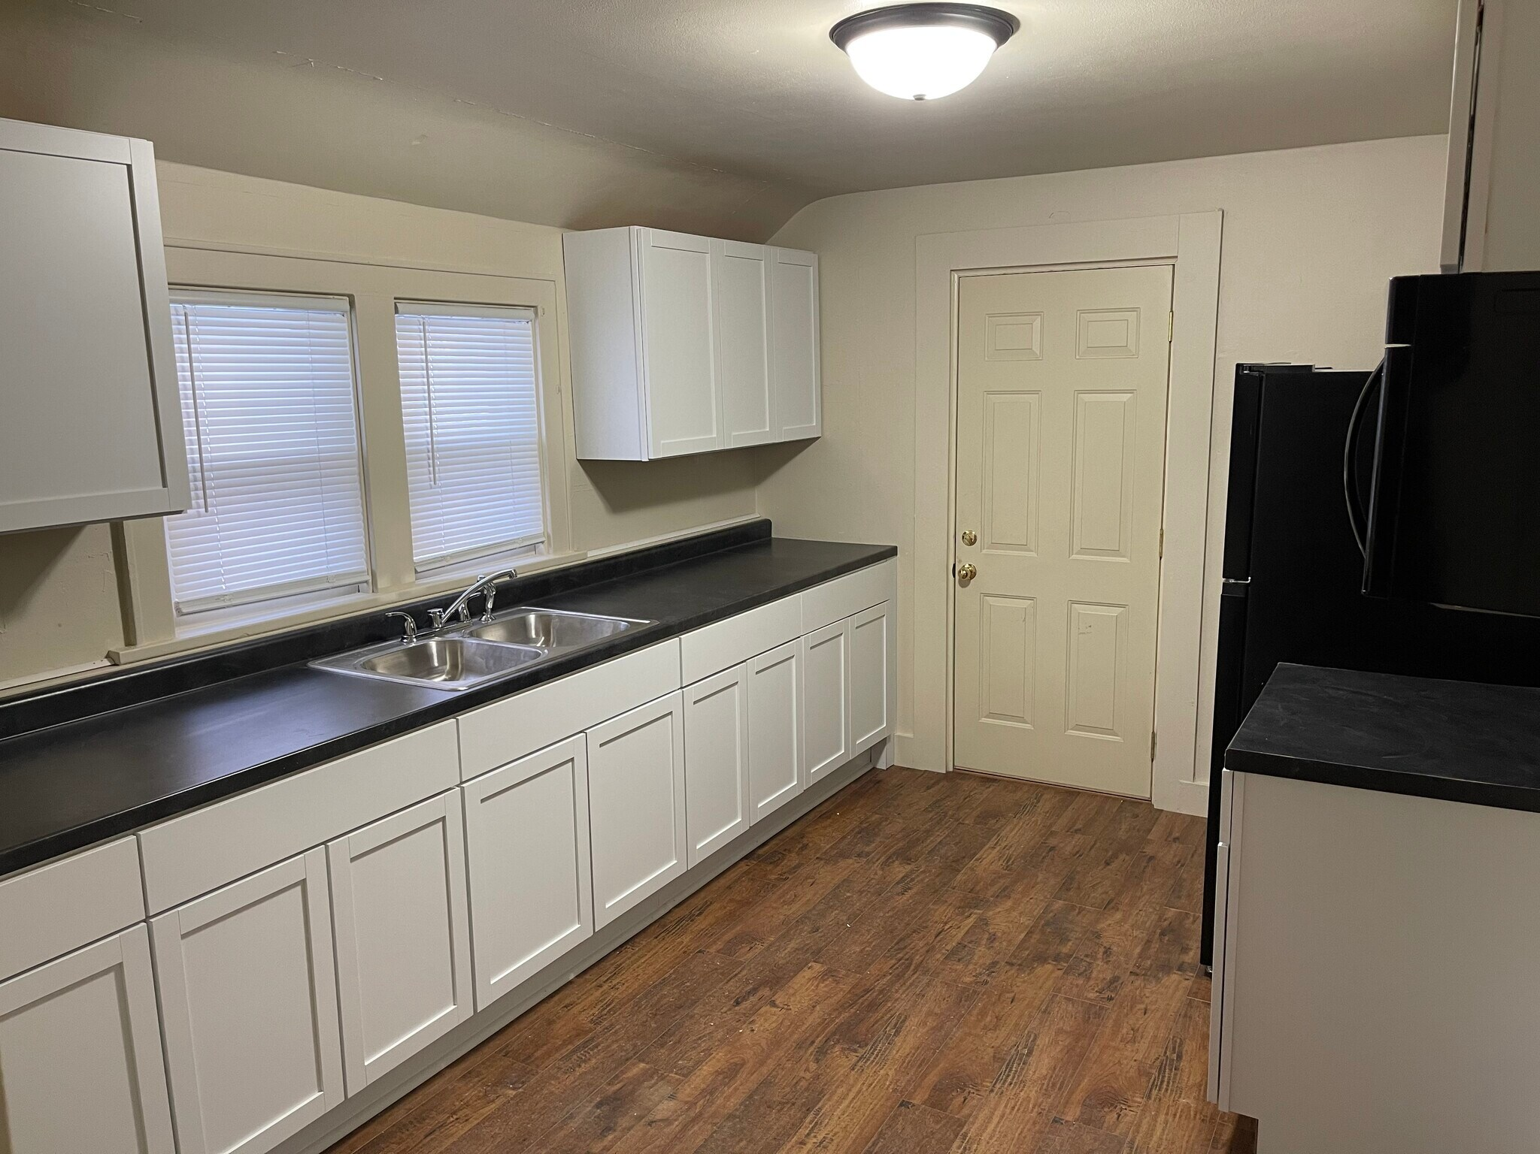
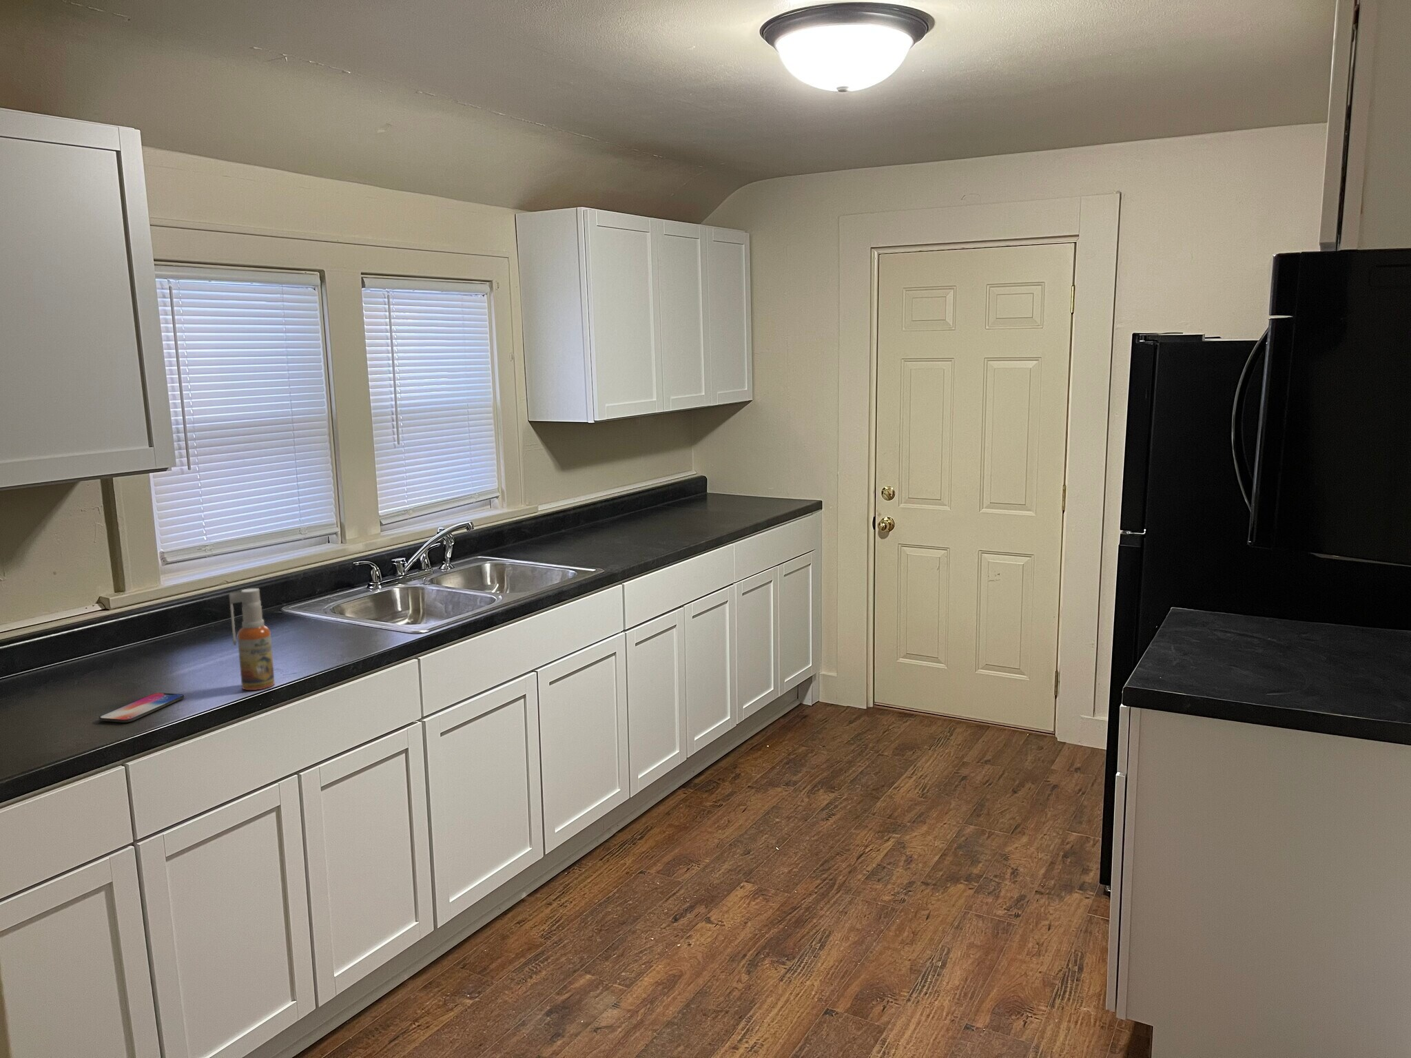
+ smartphone (142, 707)
+ spray bottle (251, 639)
